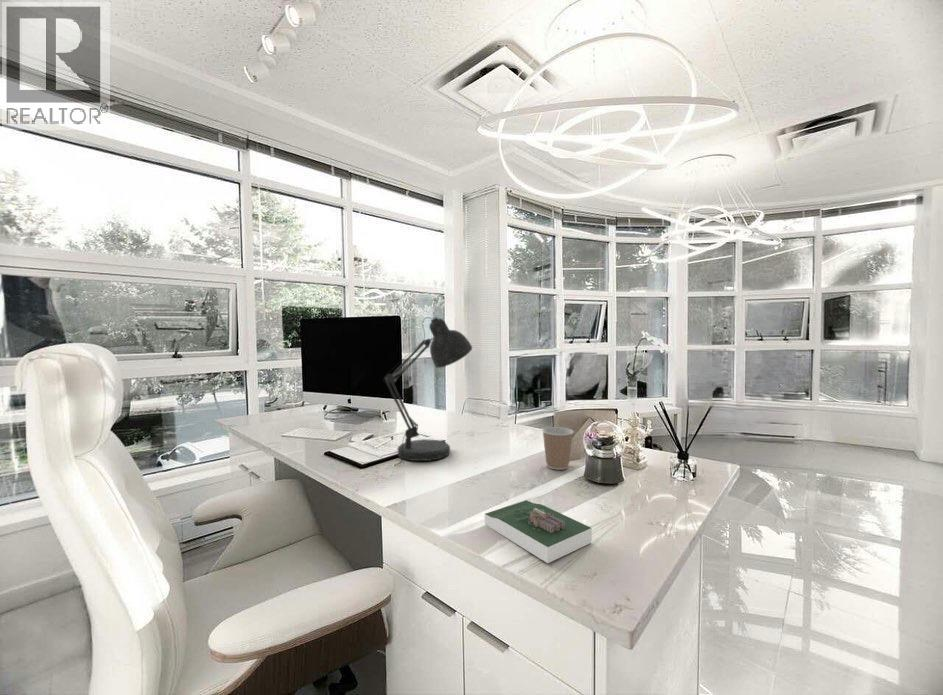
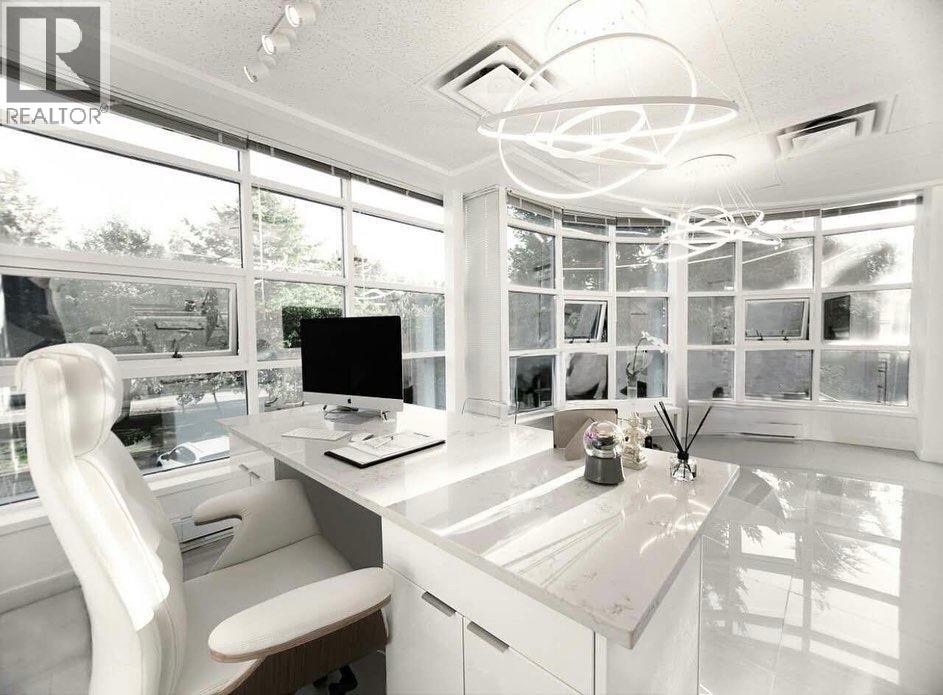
- book (535, 520)
- coffee cup (557, 448)
- desk lamp (435, 366)
